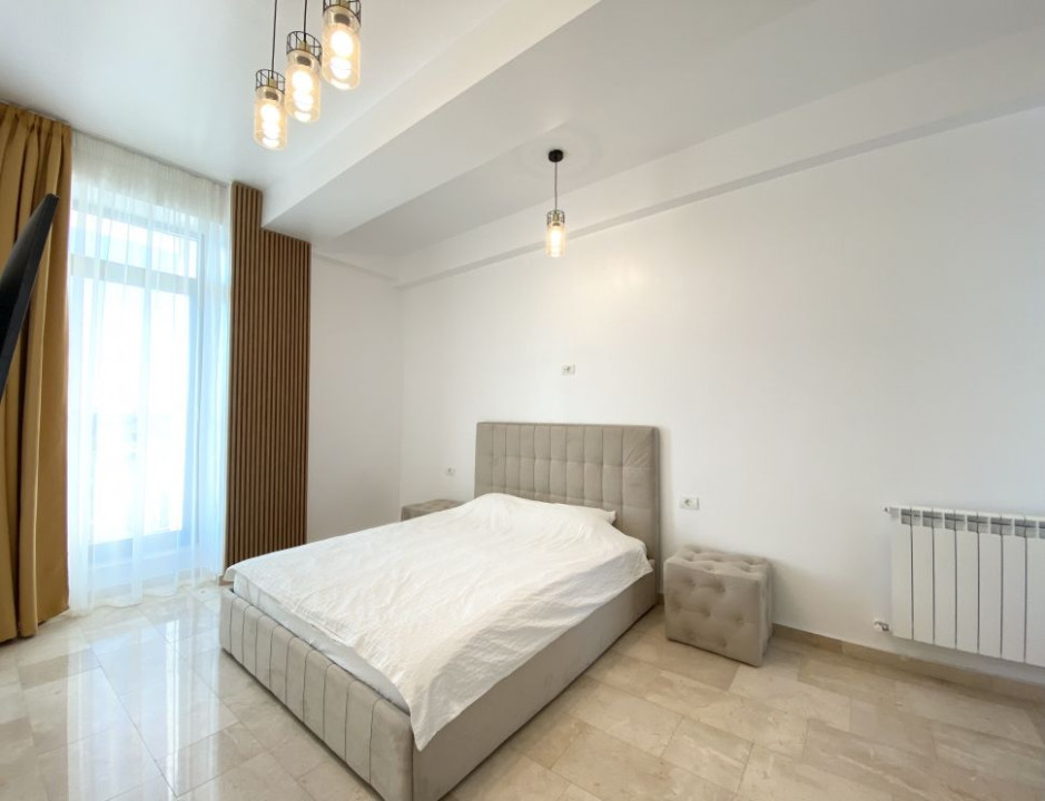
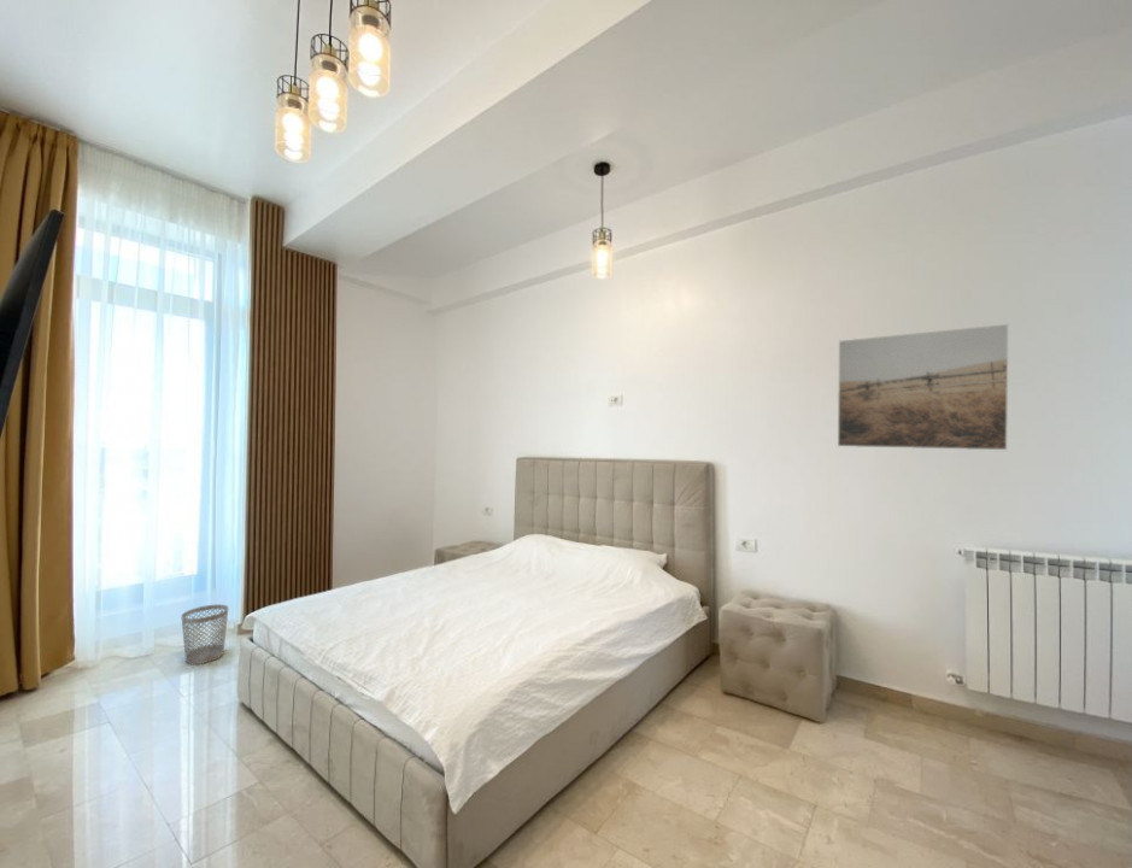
+ wastebasket (205, 634)
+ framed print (915, 391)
